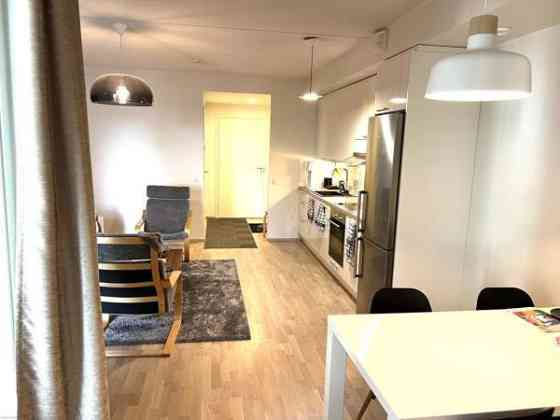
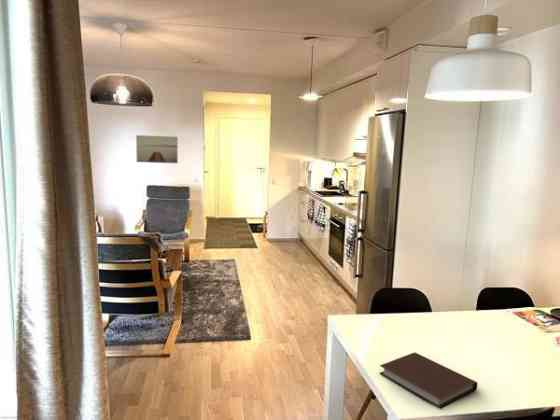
+ wall art (157, 149)
+ notebook (426, 377)
